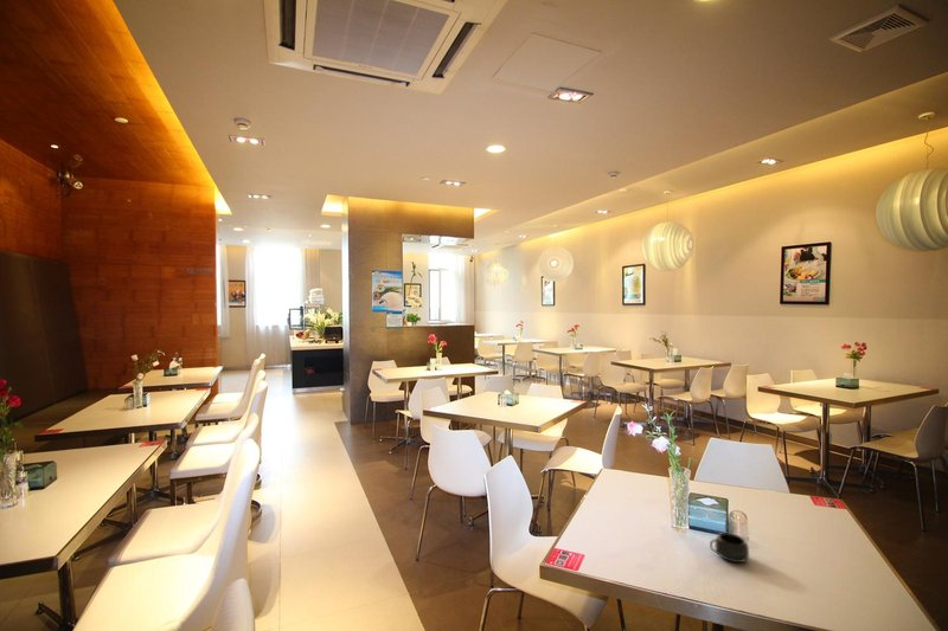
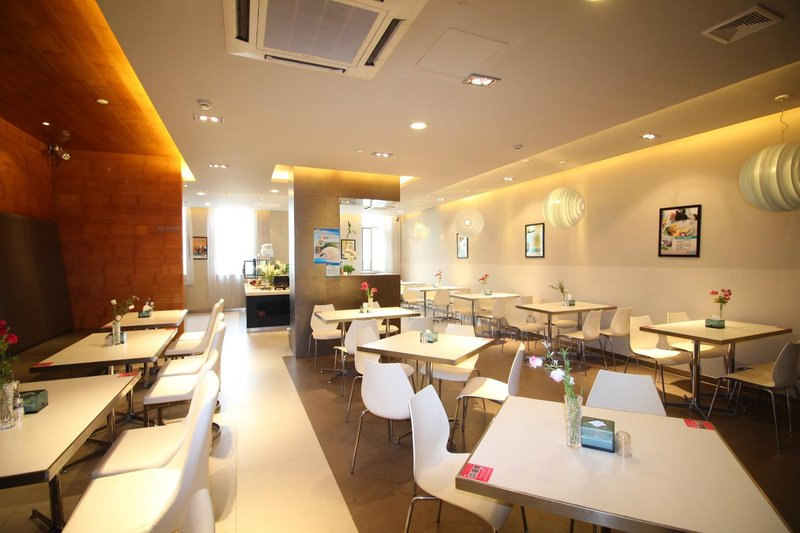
- mug (728, 547)
